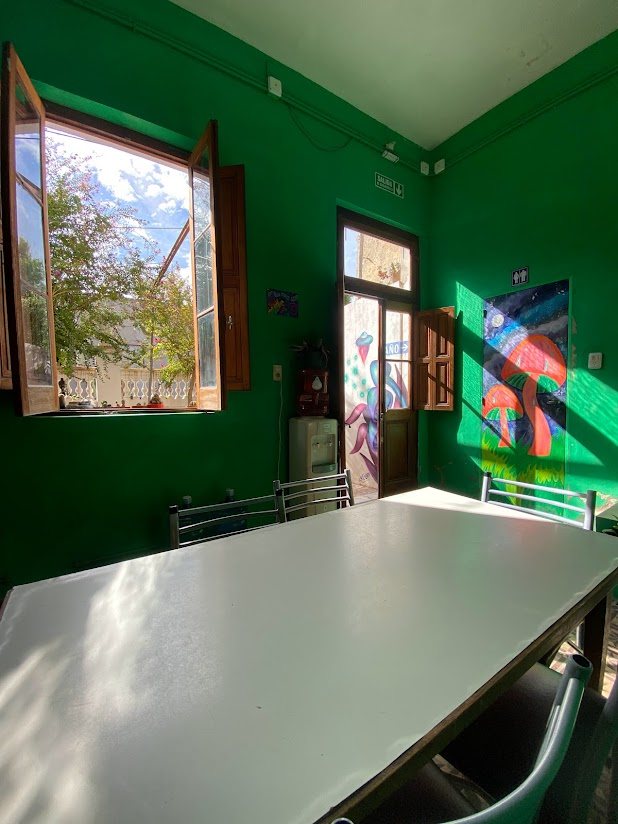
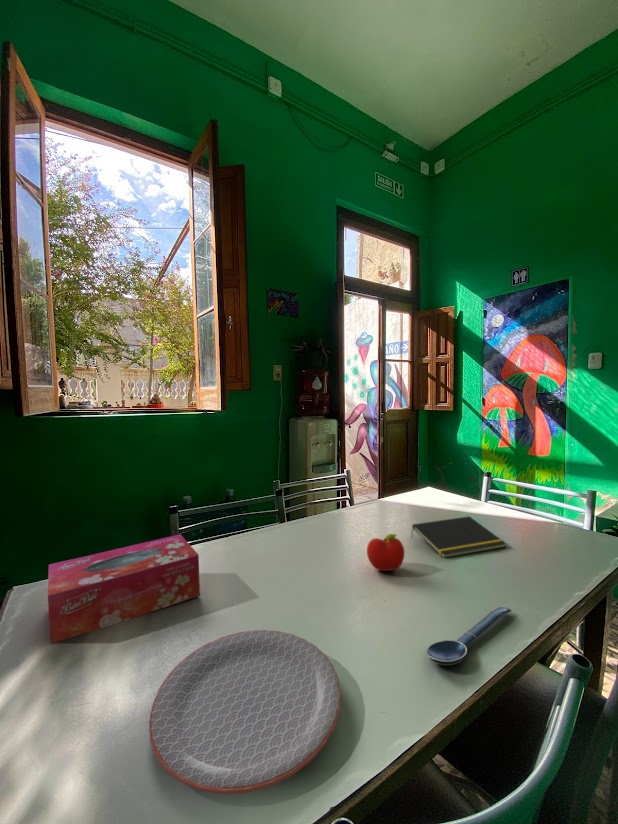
+ tissue box (126, 580)
+ fruit (385, 551)
+ notepad (457, 535)
+ spoon (476, 633)
+ plate (249, 697)
